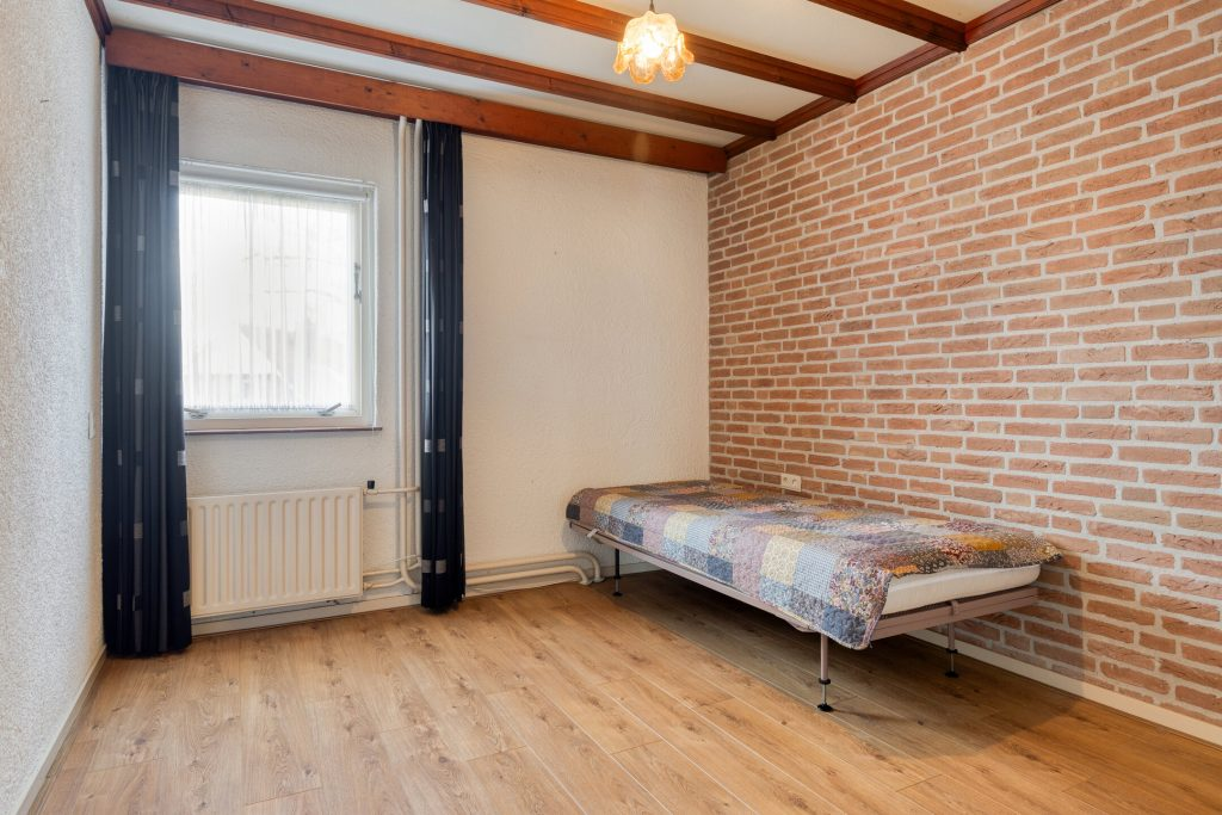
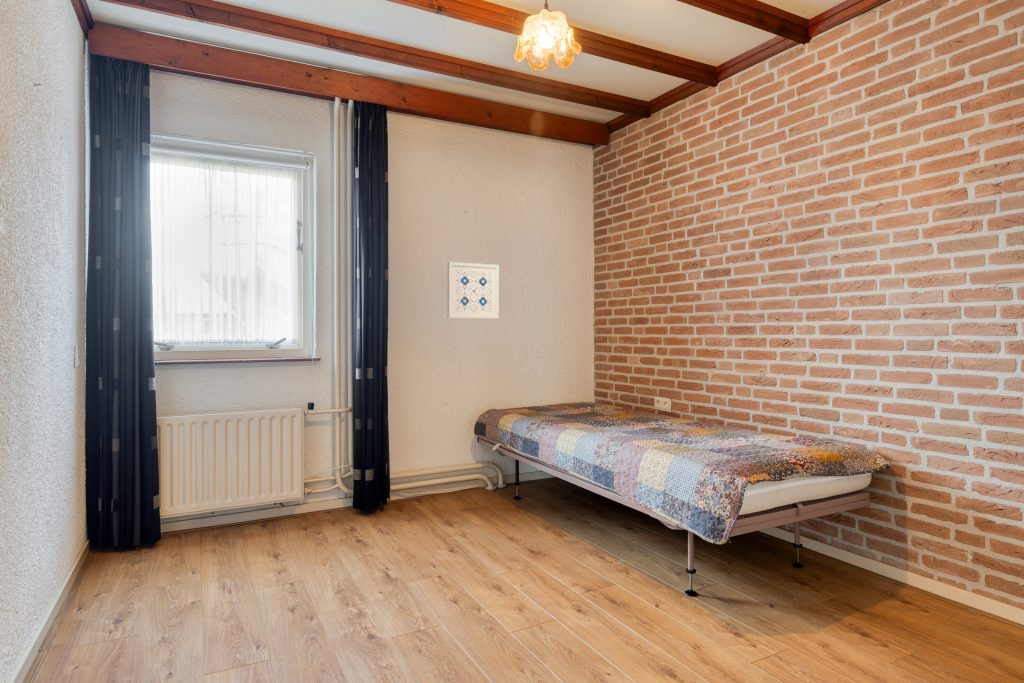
+ wall art (473, 290)
